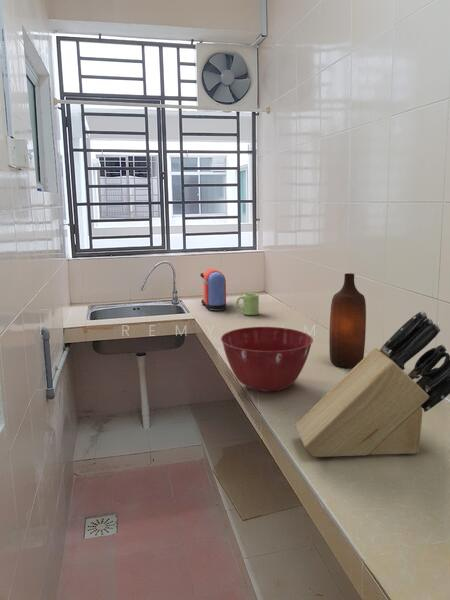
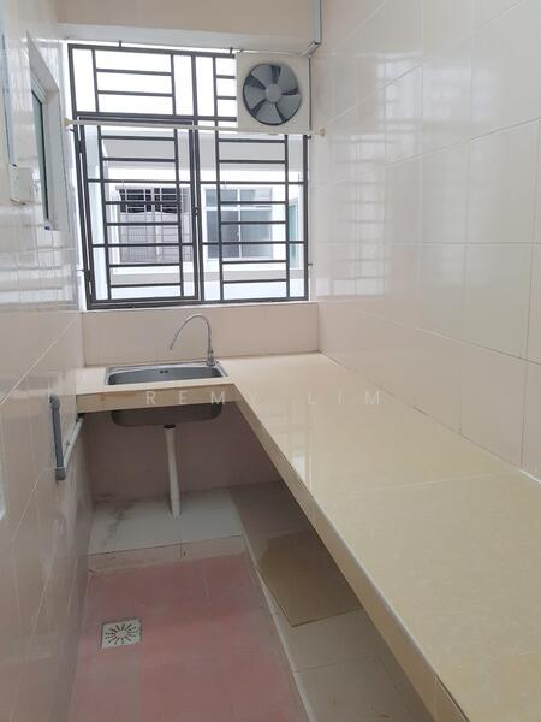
- mug (247, 304)
- coffee maker (213, 287)
- mixing bowl (266, 361)
- knife block (377, 381)
- bottle (347, 319)
